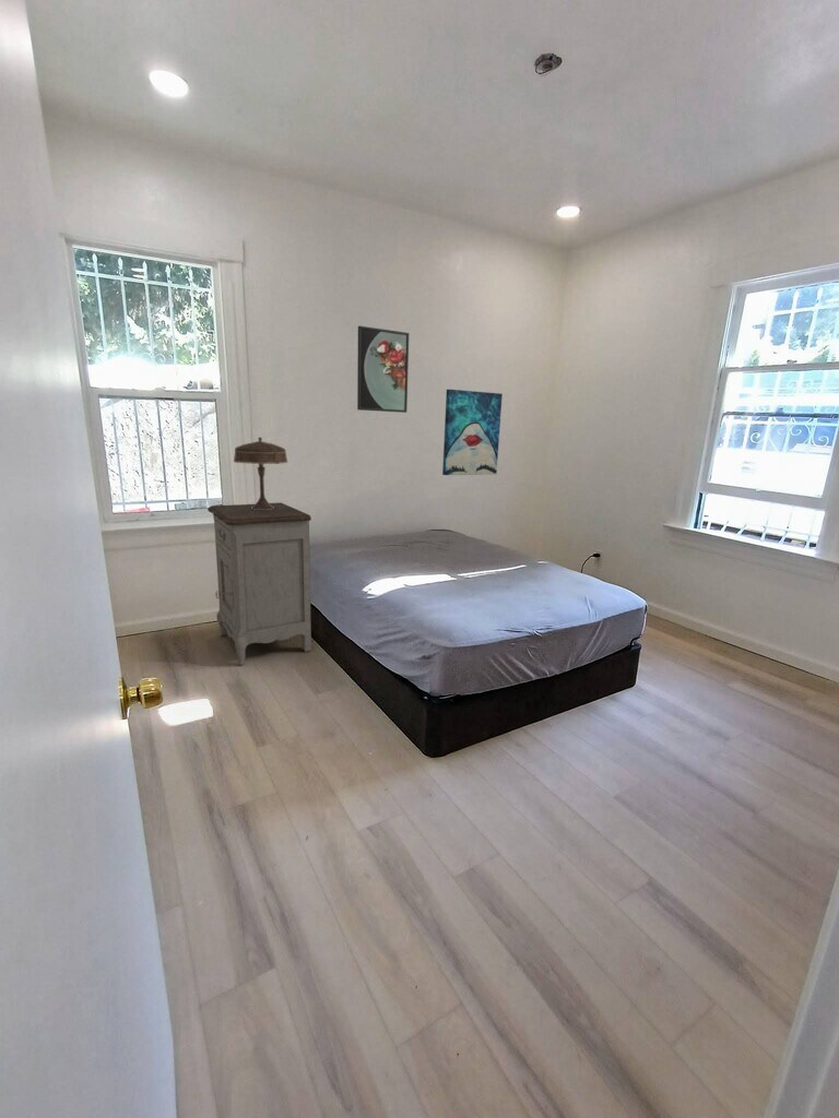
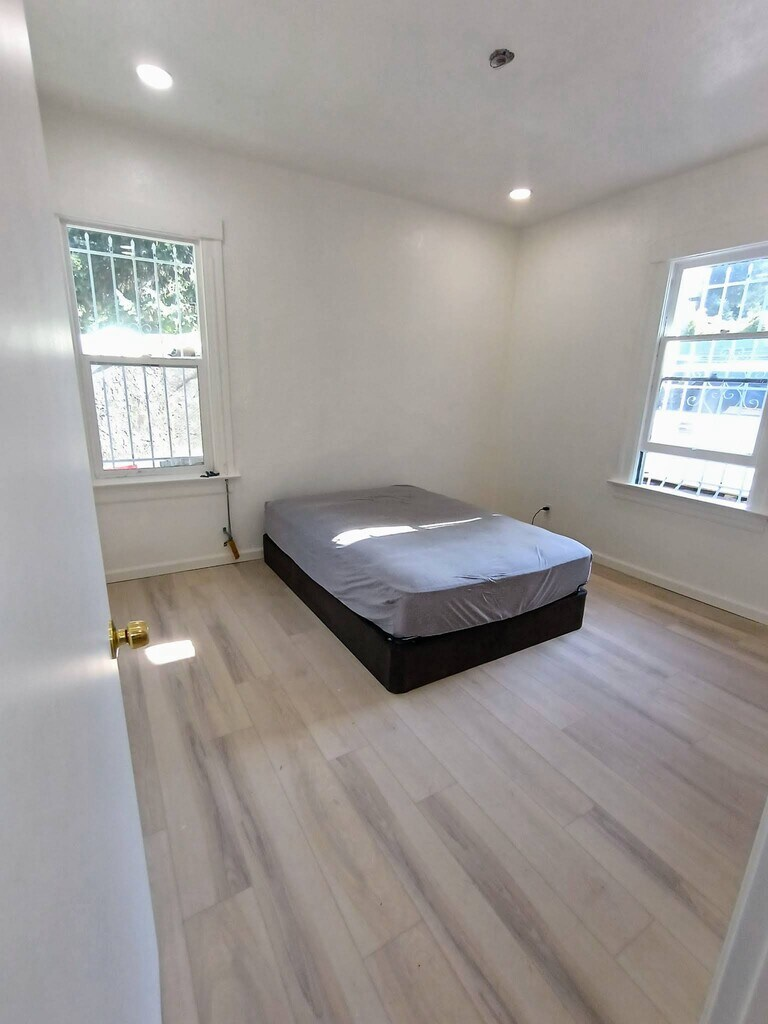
- nightstand (255, 579)
- table lamp (261, 473)
- wall art (472, 433)
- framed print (382, 370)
